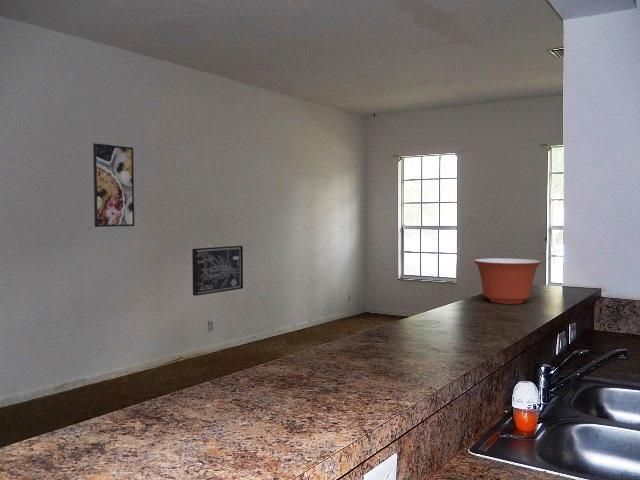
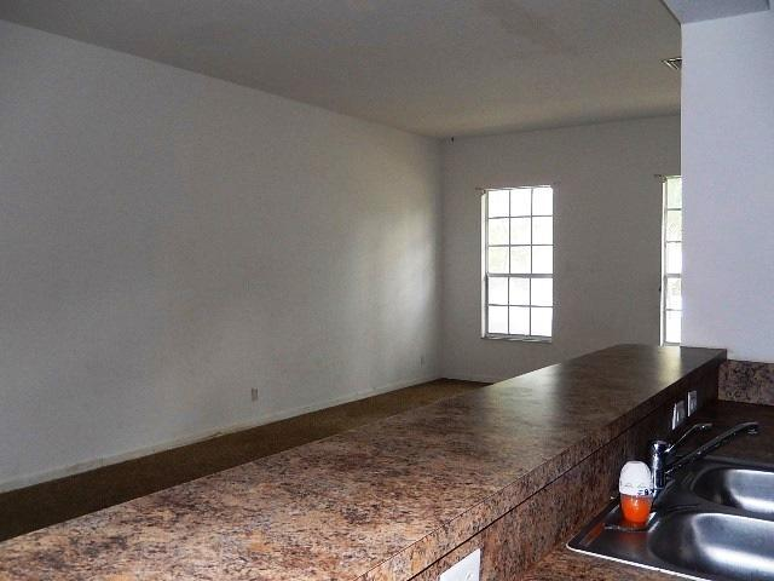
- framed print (114, 186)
- wall art (218, 269)
- mixing bowl (506, 281)
